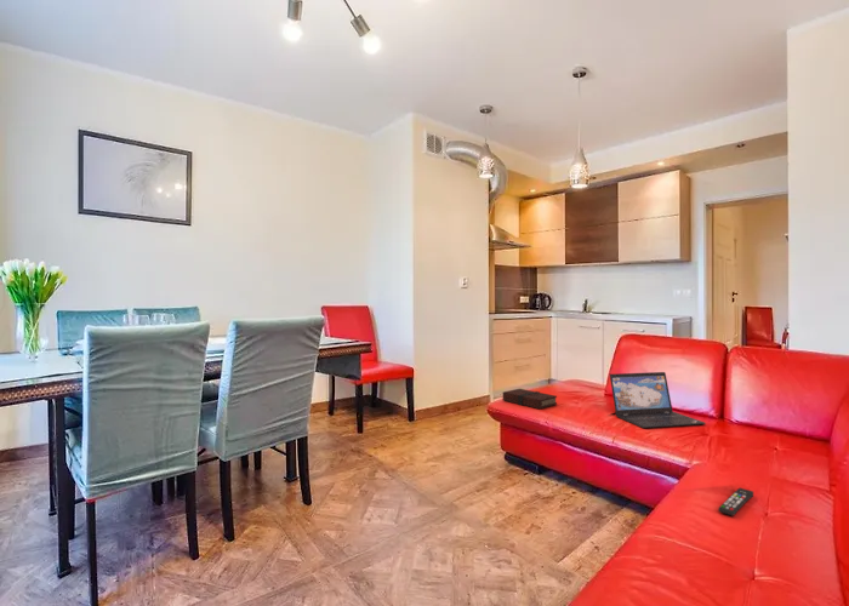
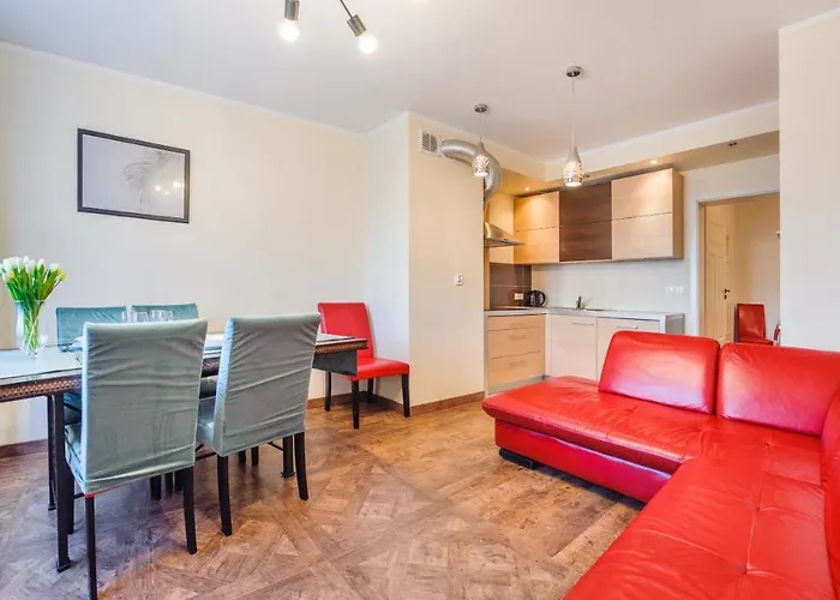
- laptop (655, 398)
- remote control (736, 501)
- book (529, 398)
